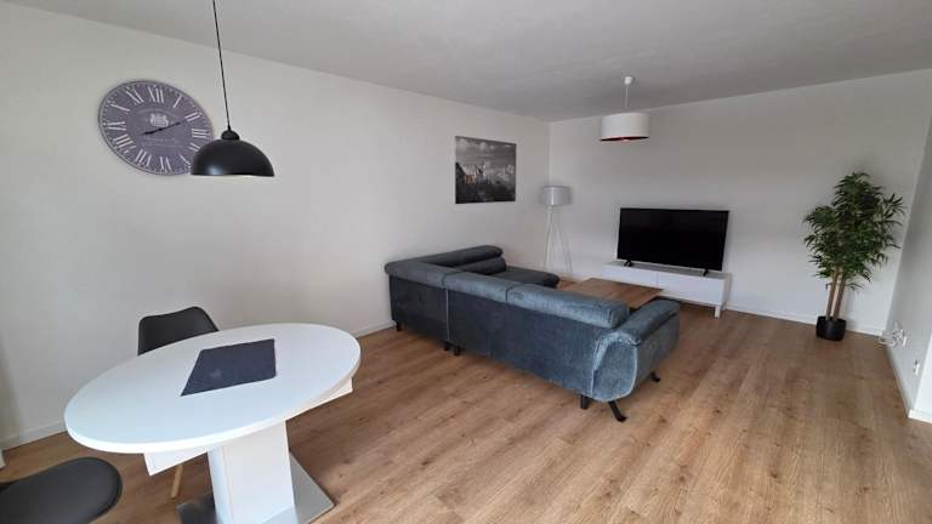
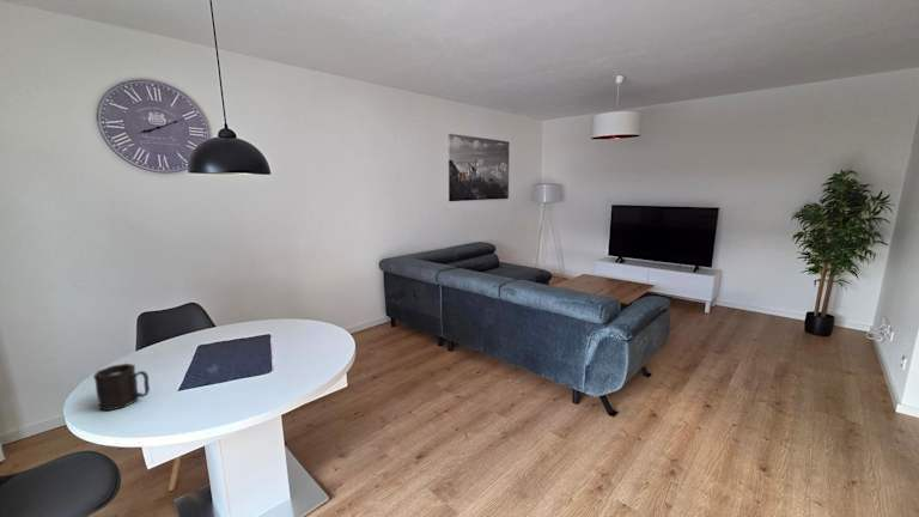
+ mug (124, 385)
